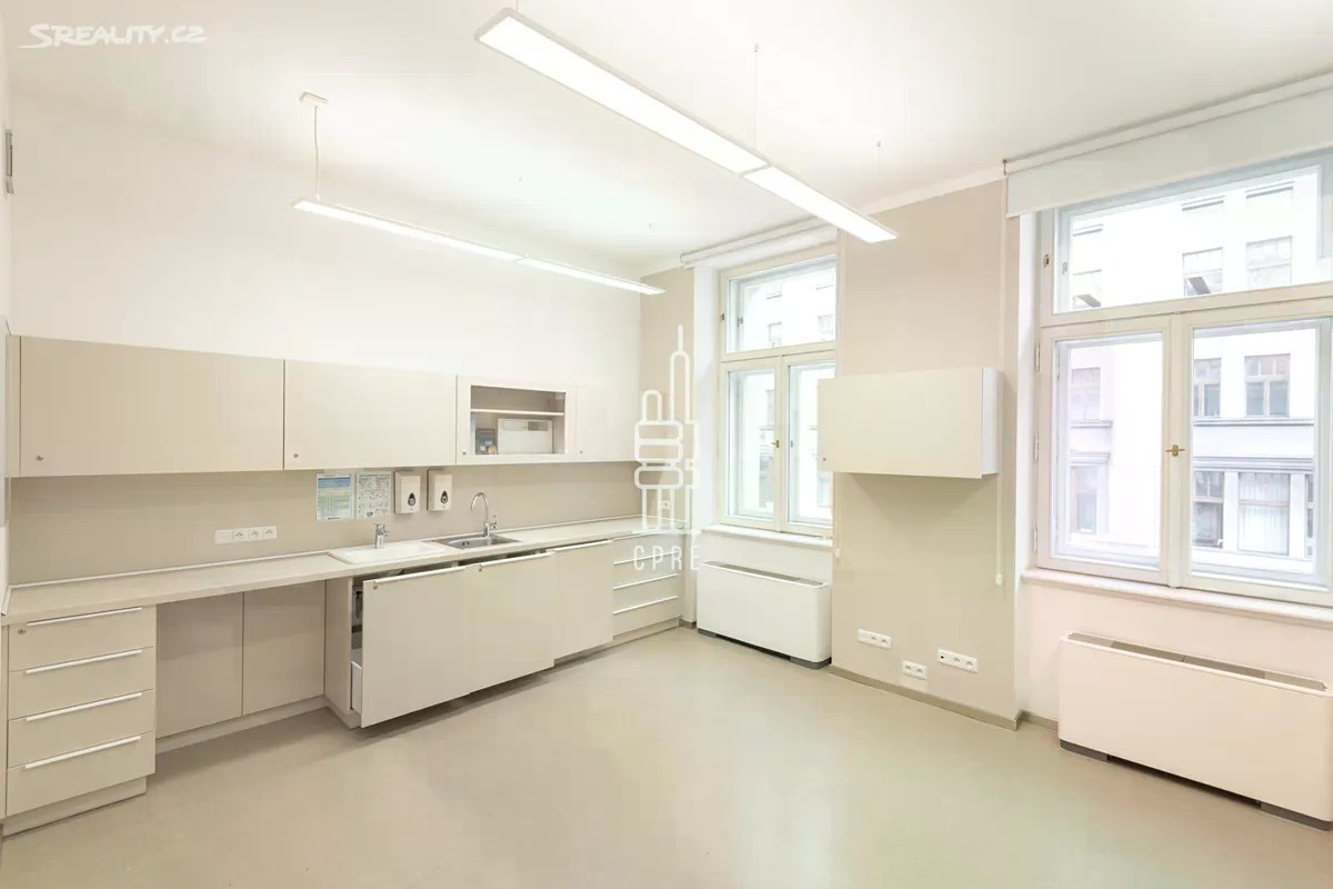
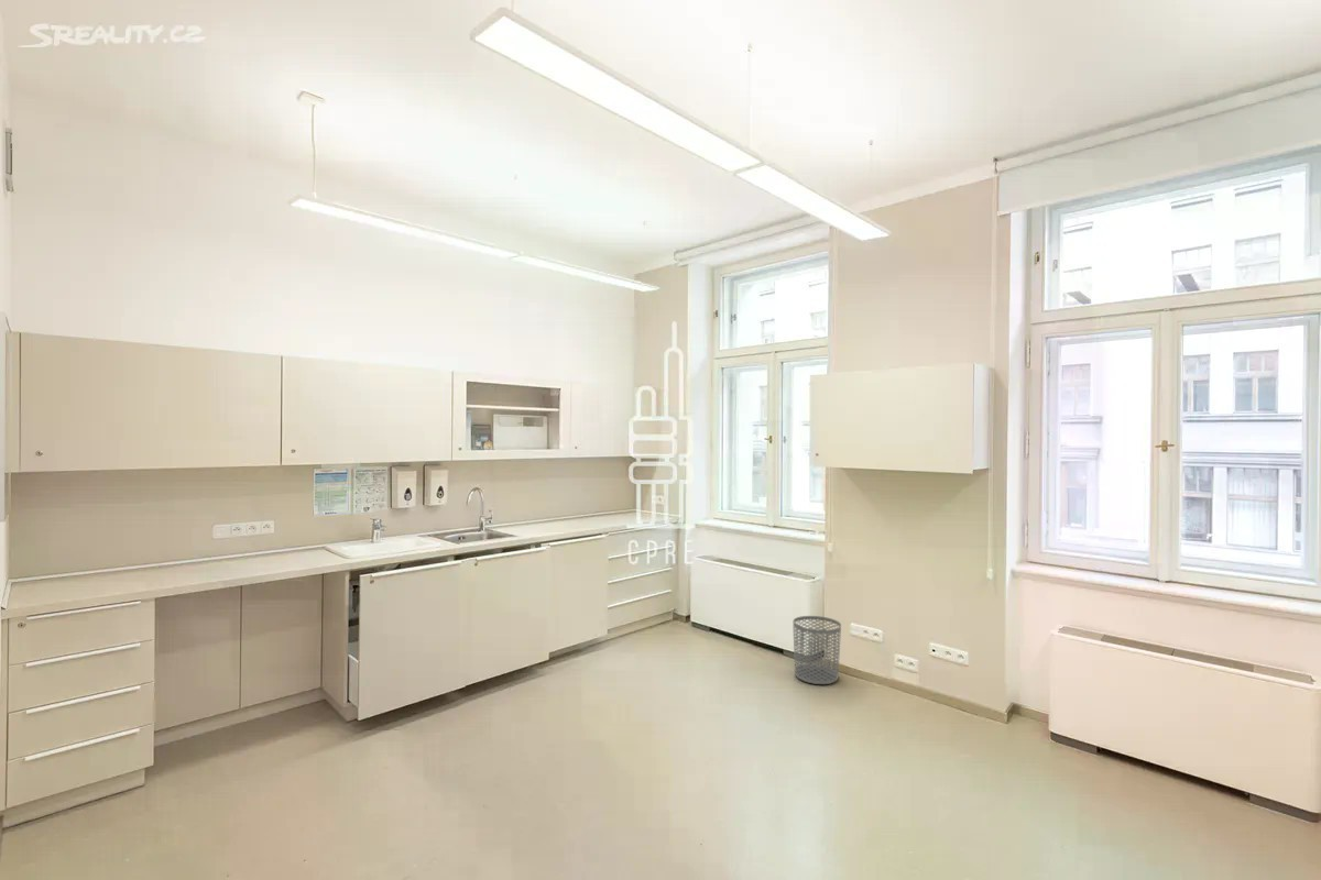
+ waste bin (816, 649)
